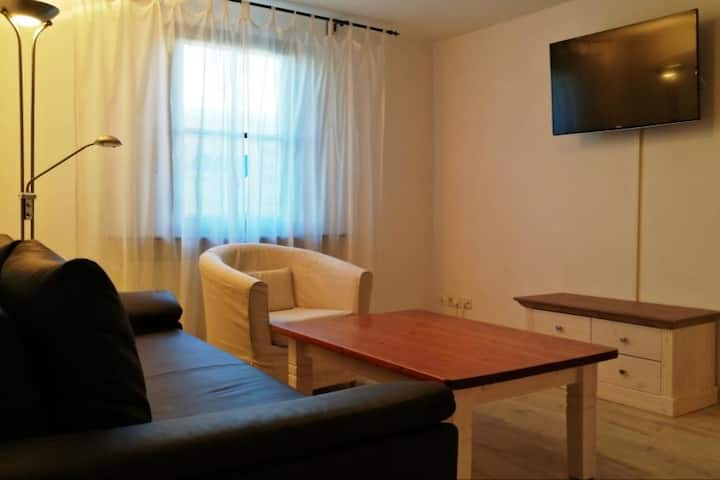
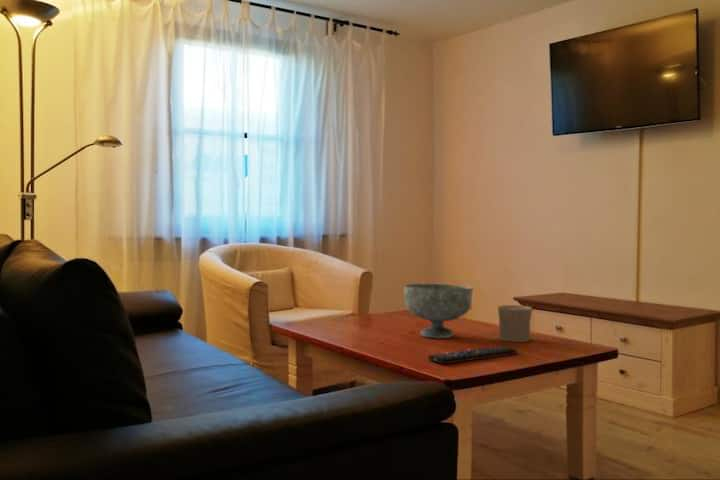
+ cup (514, 323)
+ decorative bowl (437, 309)
+ remote control (473, 353)
